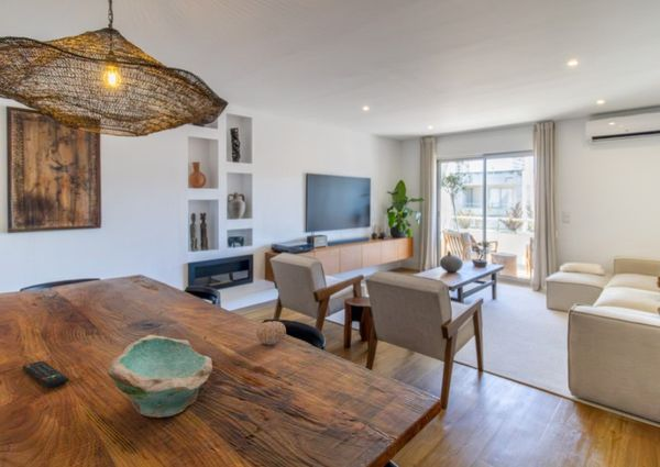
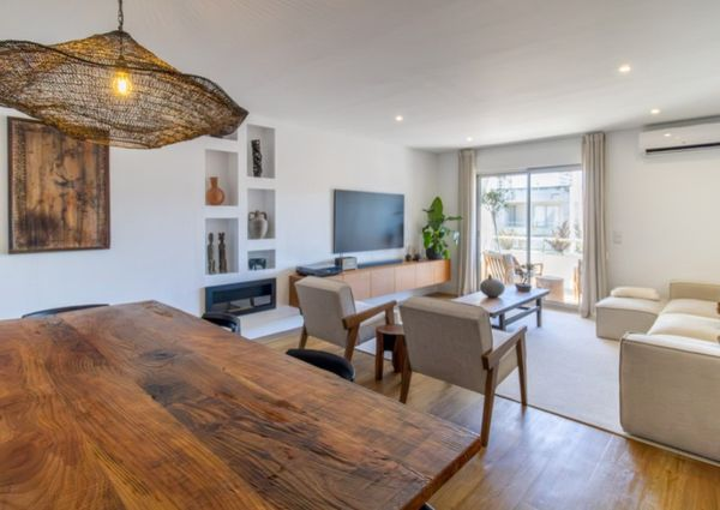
- bowl (162, 374)
- remote control (44, 374)
- fruit (271, 332)
